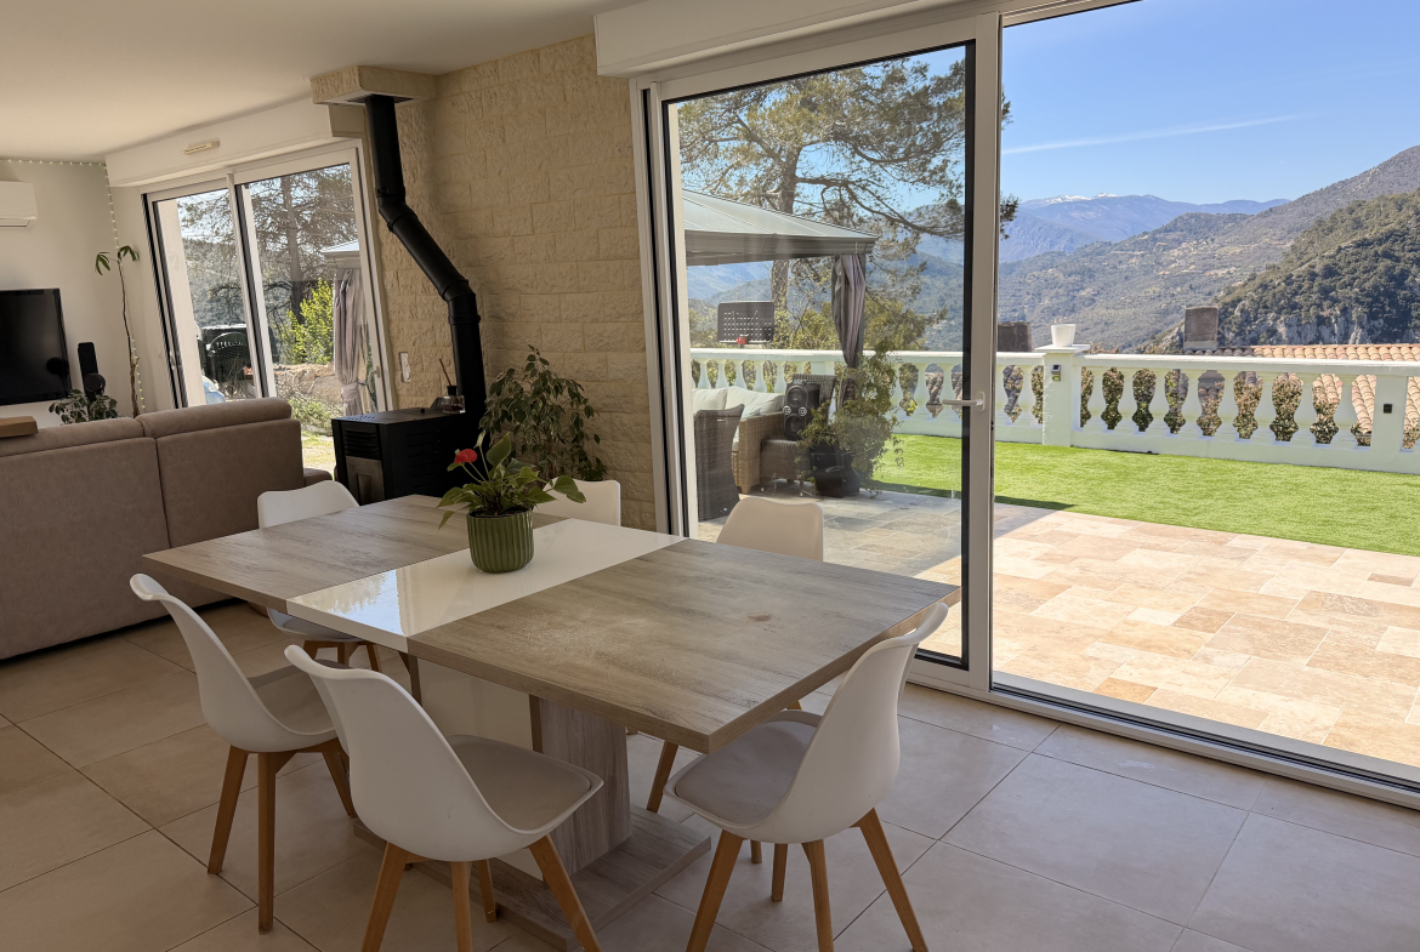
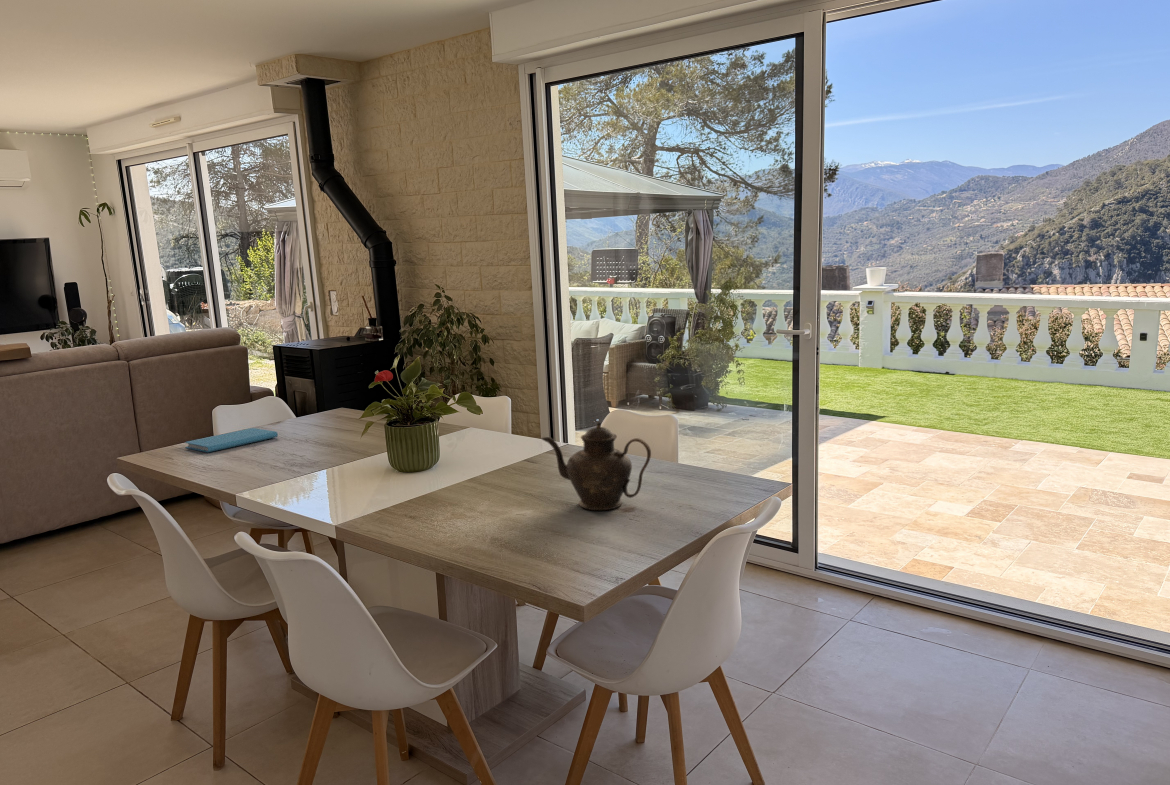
+ teapot (595, 462)
+ book (232, 439)
